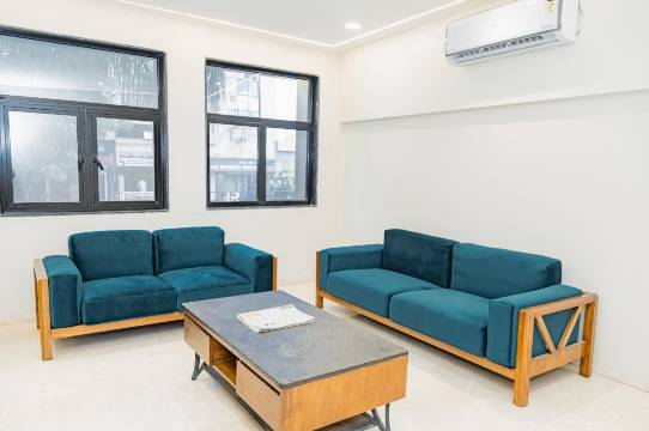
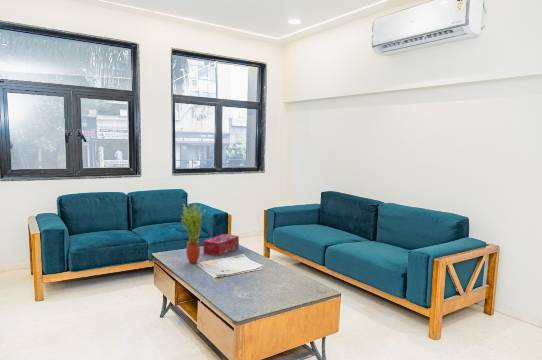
+ potted plant (192, 233)
+ tissue box (221, 244)
